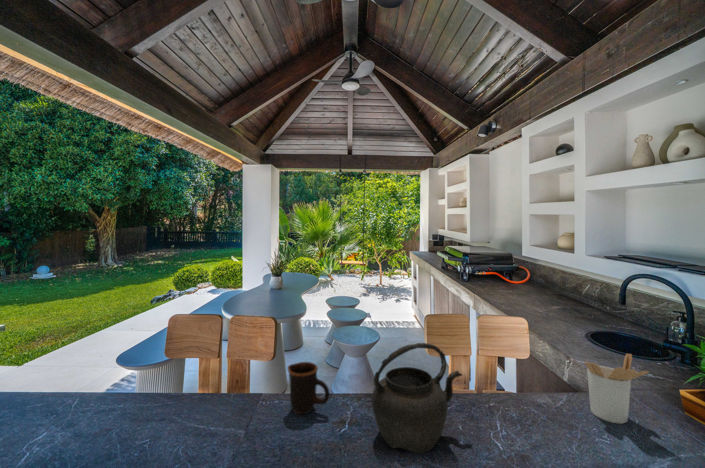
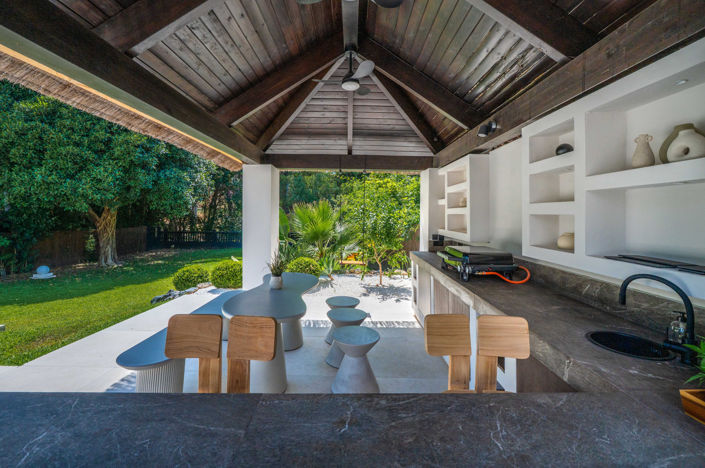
- utensil holder (615, 388)
- kettle (419, 387)
- mug (308, 388)
